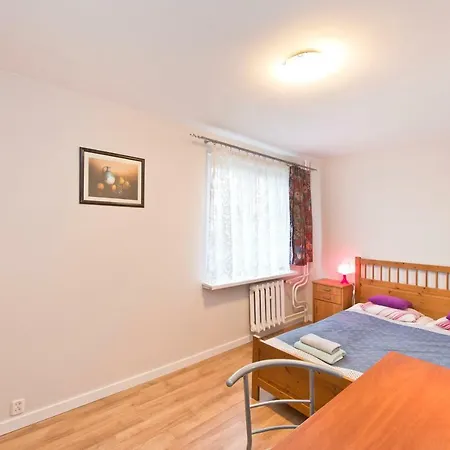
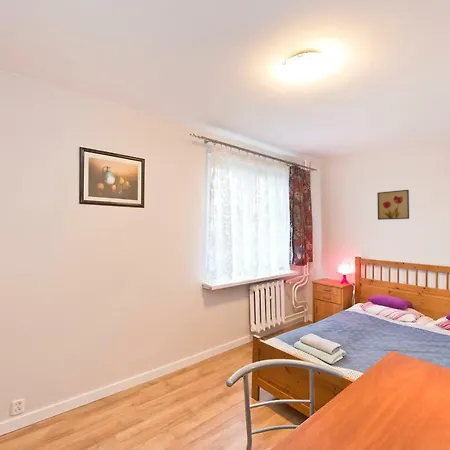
+ wall art (392, 205)
